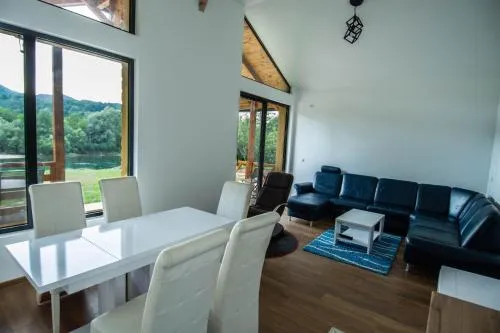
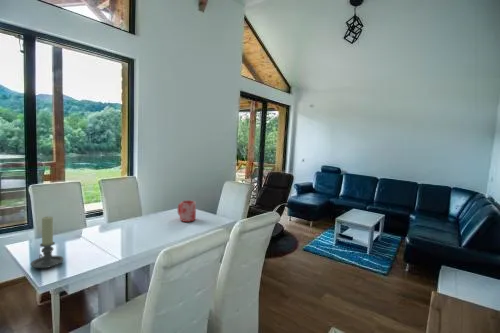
+ vase (185, 210)
+ candle holder (46, 240)
